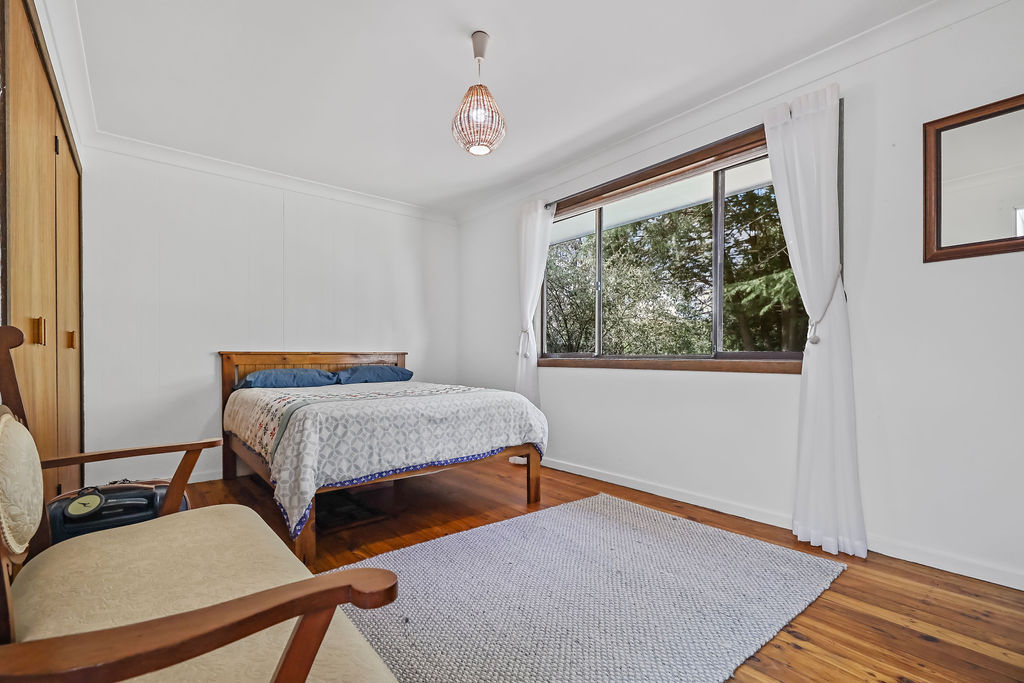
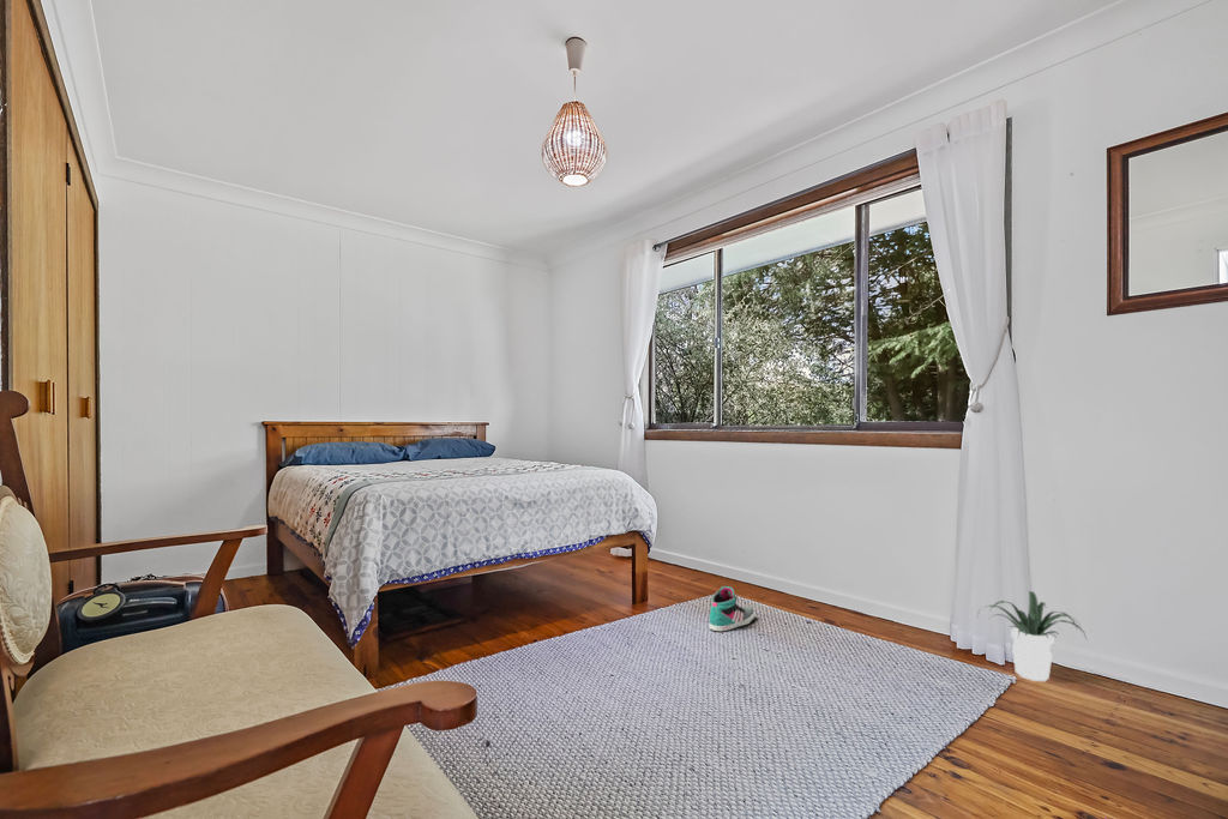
+ potted plant (1031, 637)
+ sneaker (732, 604)
